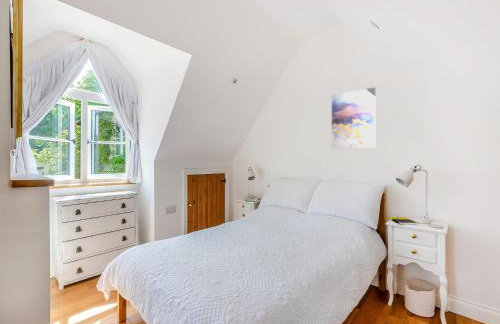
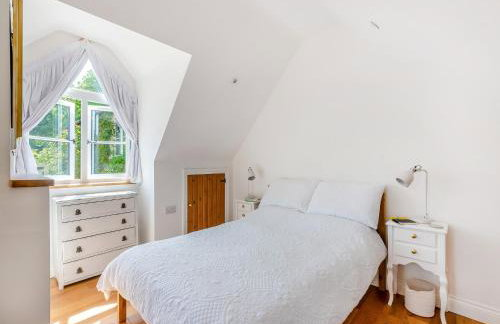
- wall art (352, 119)
